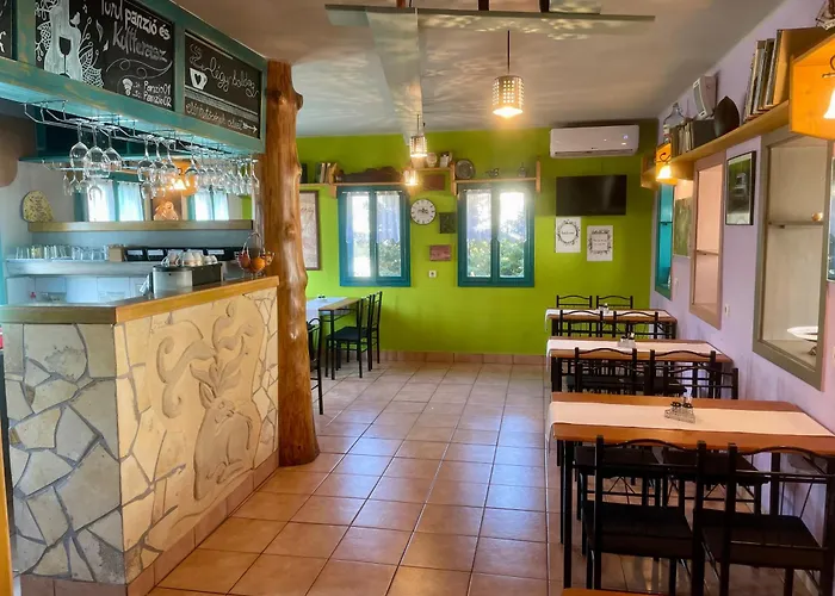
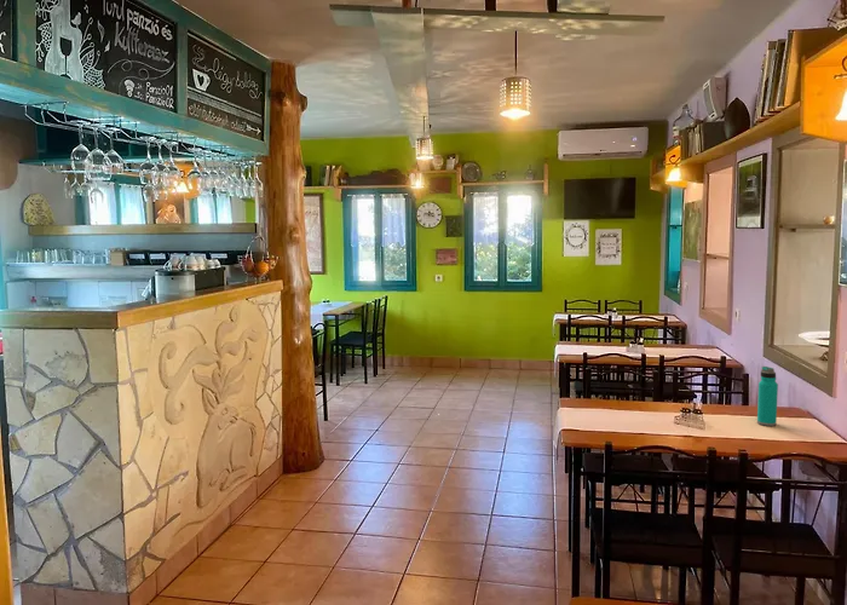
+ water bottle (767, 396)
